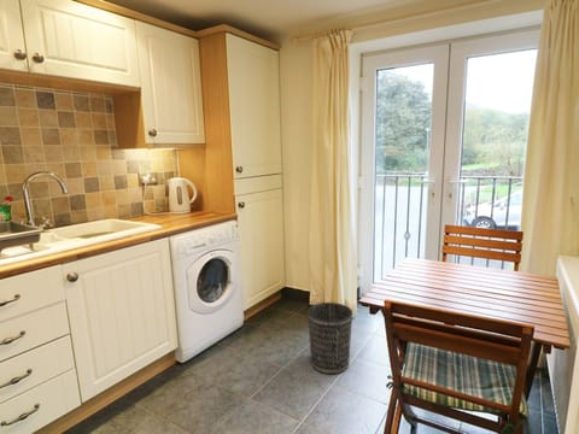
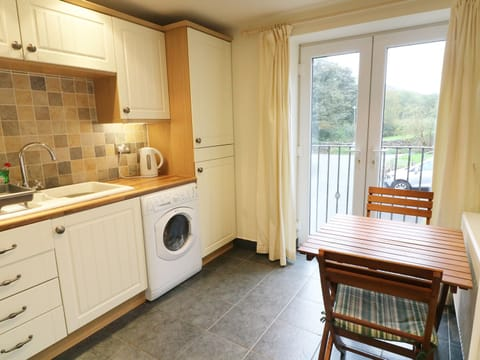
- wastebasket (329, 336)
